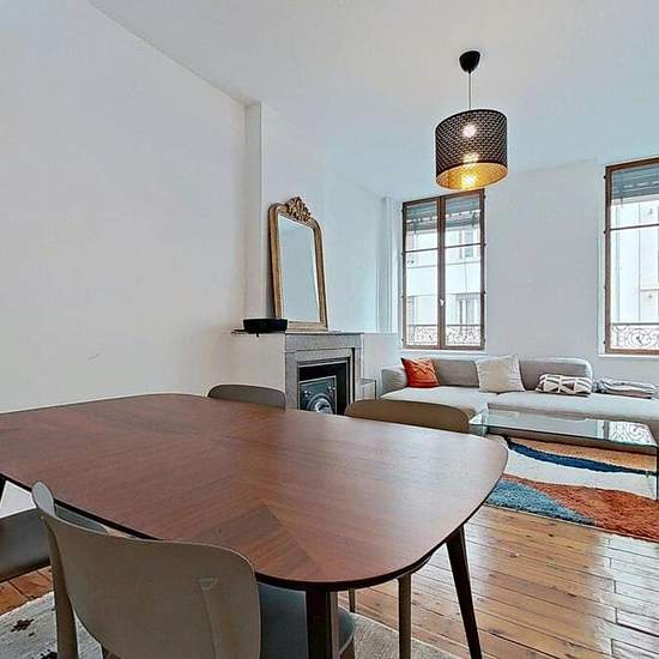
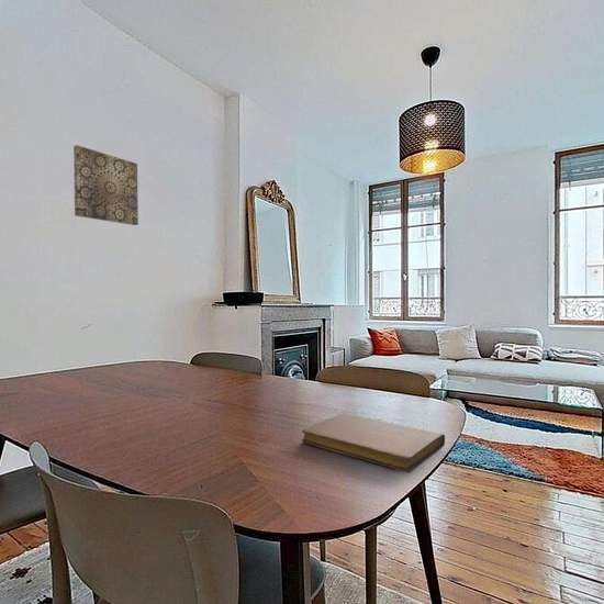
+ wall art (108, 188)
+ notebook (371, 437)
